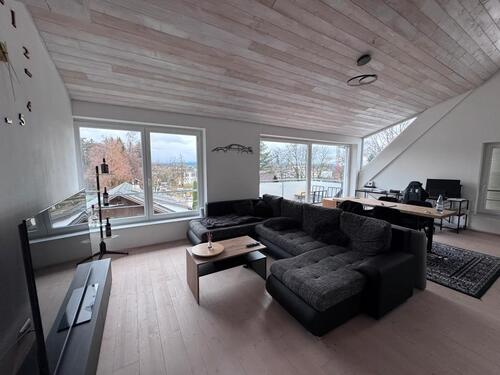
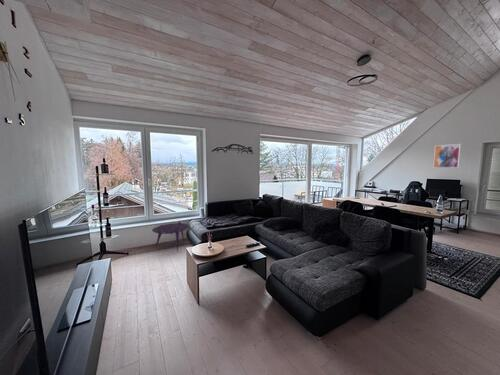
+ wall art (446, 156)
+ side table (171, 233)
